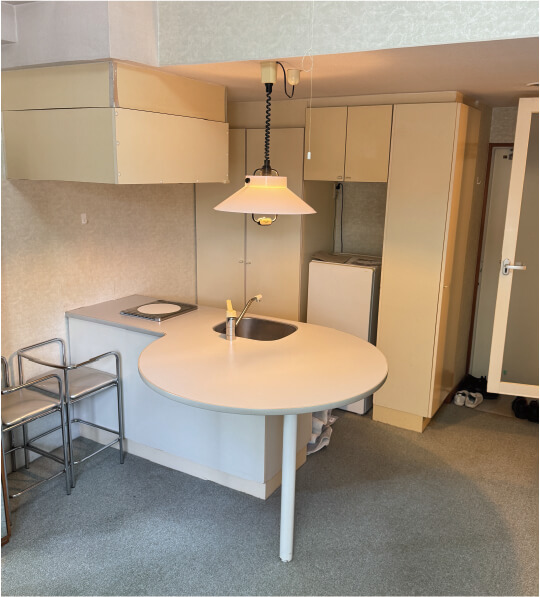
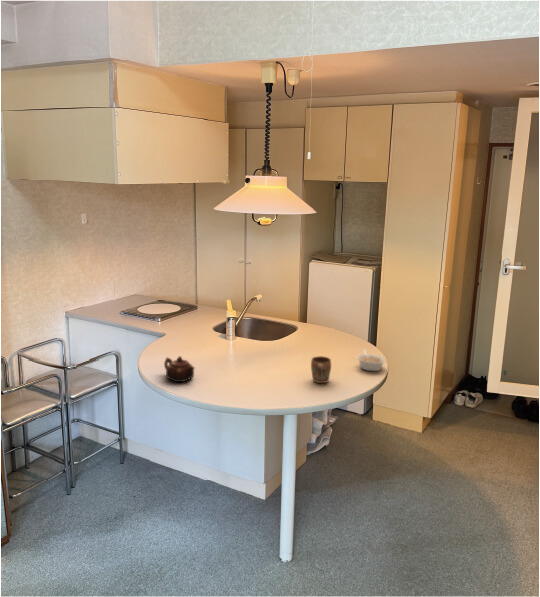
+ teapot (179, 367)
+ legume (369, 361)
+ mug (319, 370)
